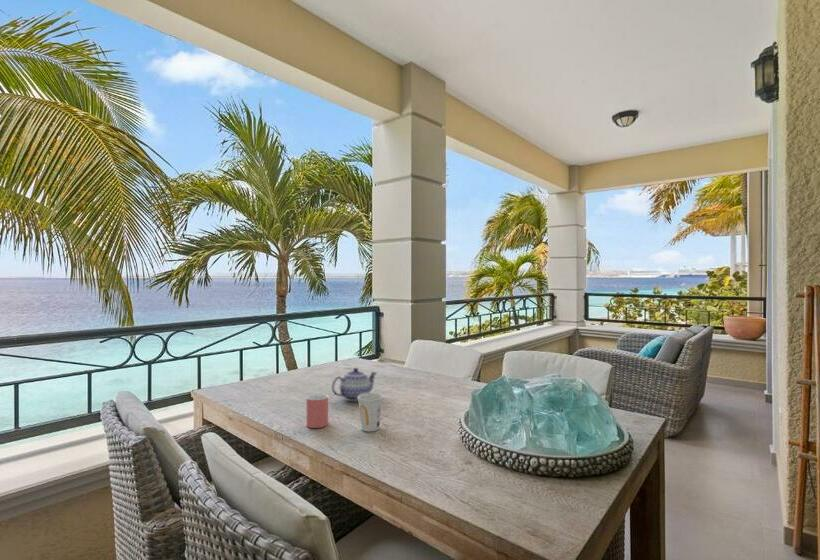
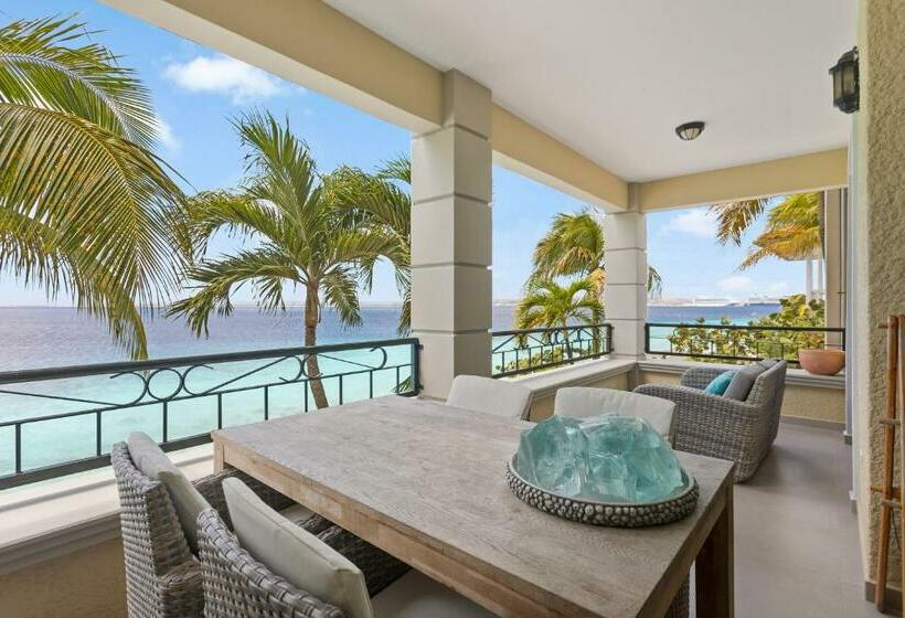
- cup (370, 412)
- teapot (355, 383)
- cup (315, 409)
